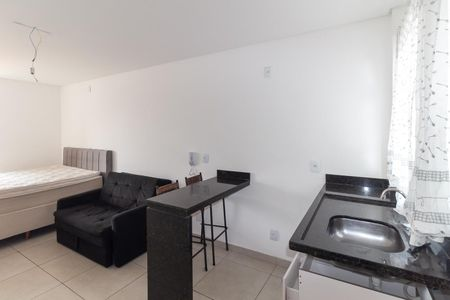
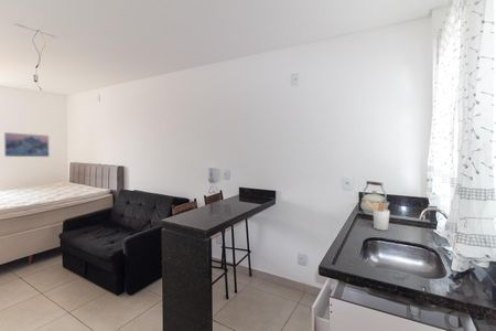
+ kettle (375, 197)
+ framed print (28, 145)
+ utensil holder (376, 214)
